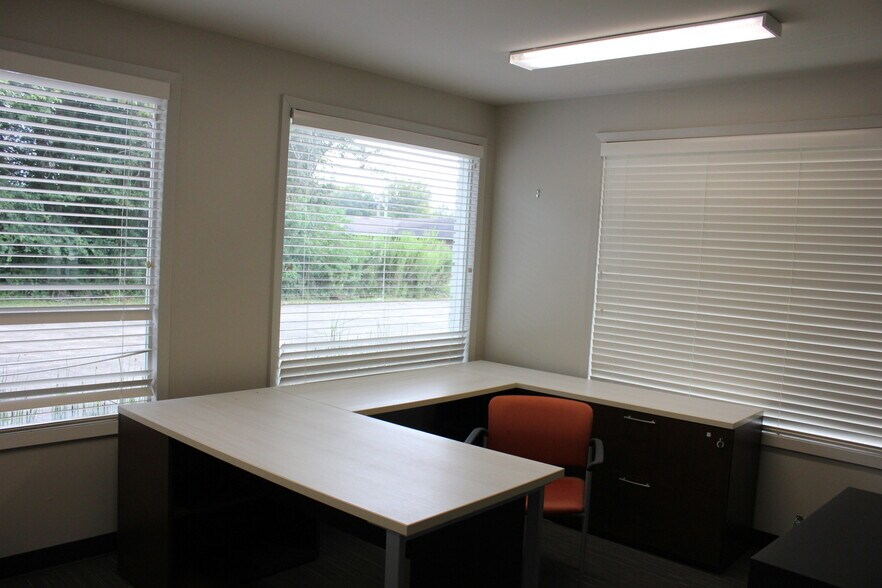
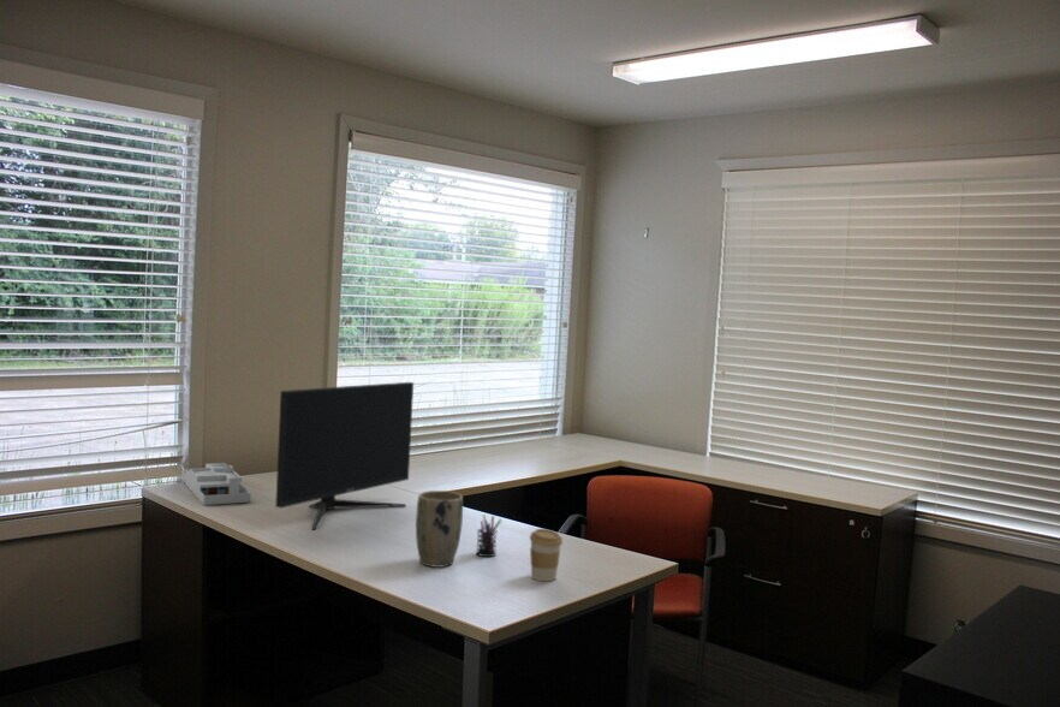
+ pen holder (489, 534)
+ coffee cup (544, 554)
+ desk organizer (214, 479)
+ computer monitor (340, 447)
+ plant pot (439, 528)
